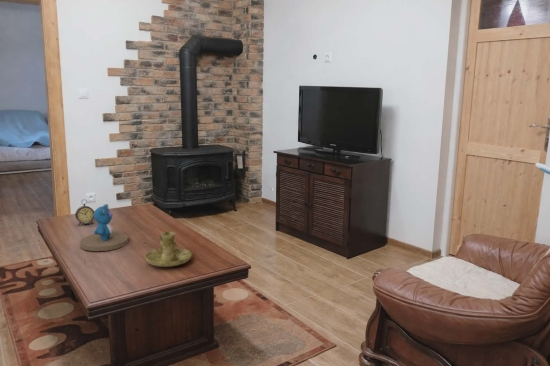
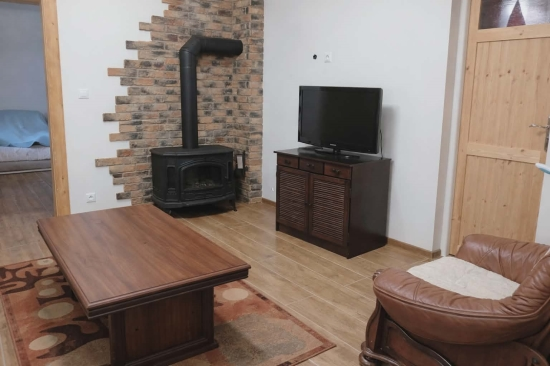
- teddy bear (103, 224)
- alarm clock (84, 211)
- candle holder (167, 246)
